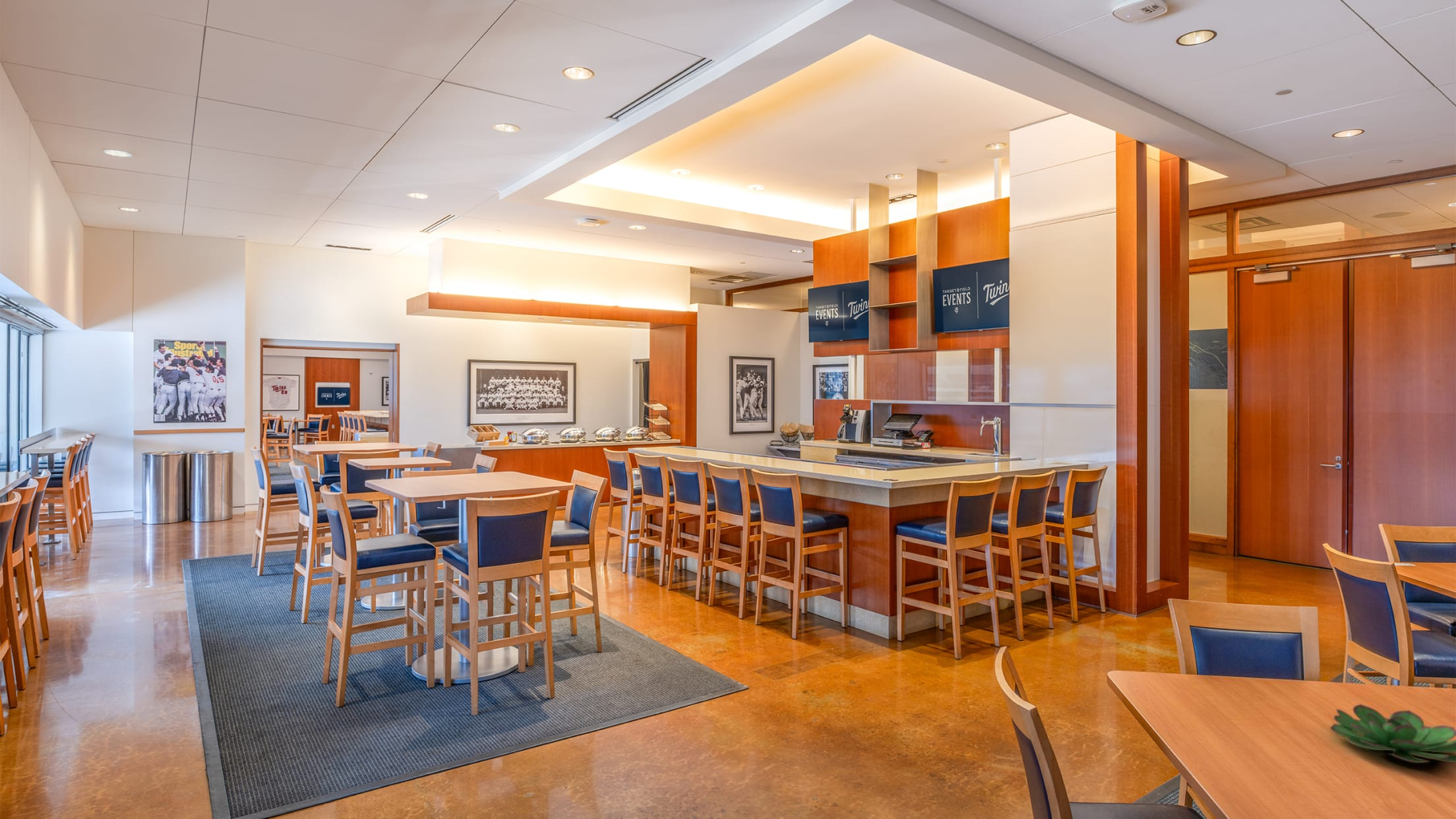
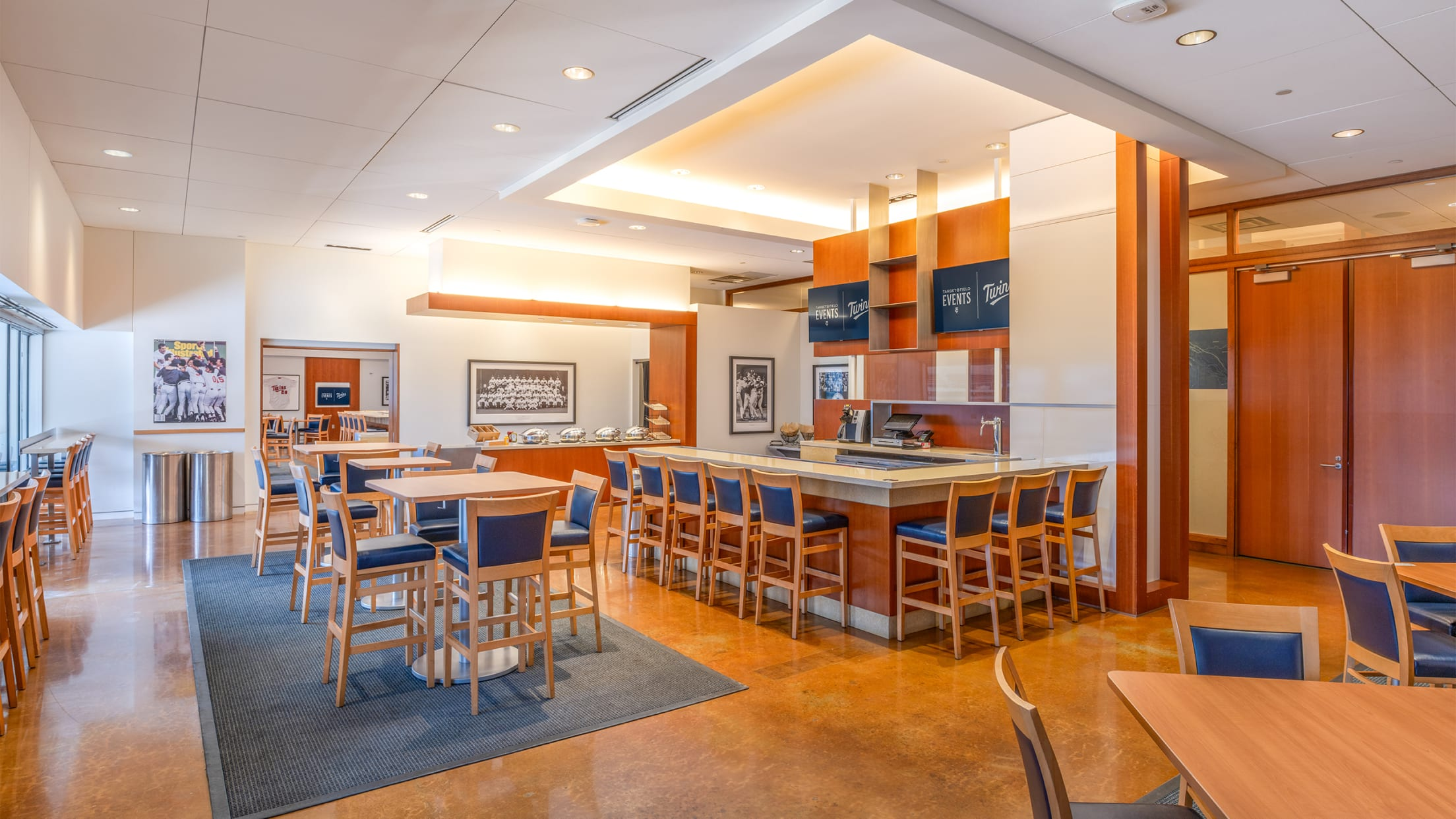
- succulent plant (1397, 733)
